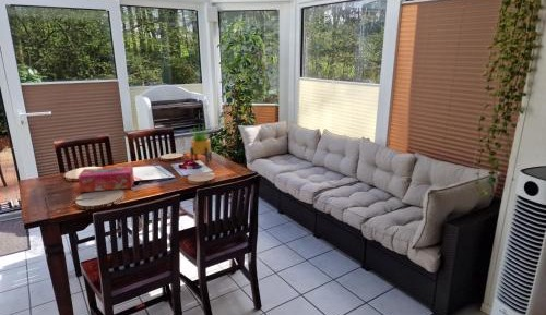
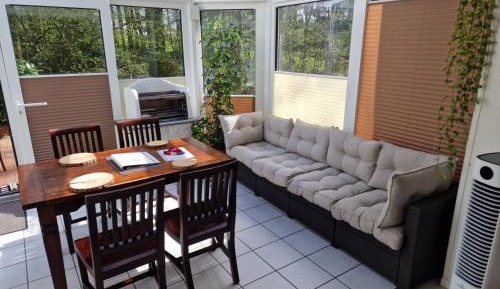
- tissue box (107, 178)
- potted plant (200, 143)
